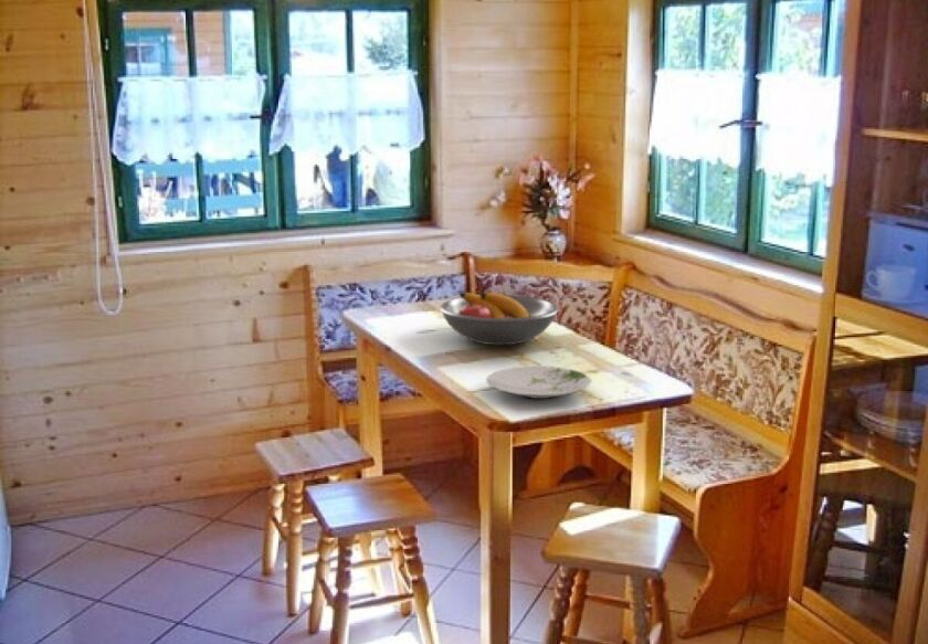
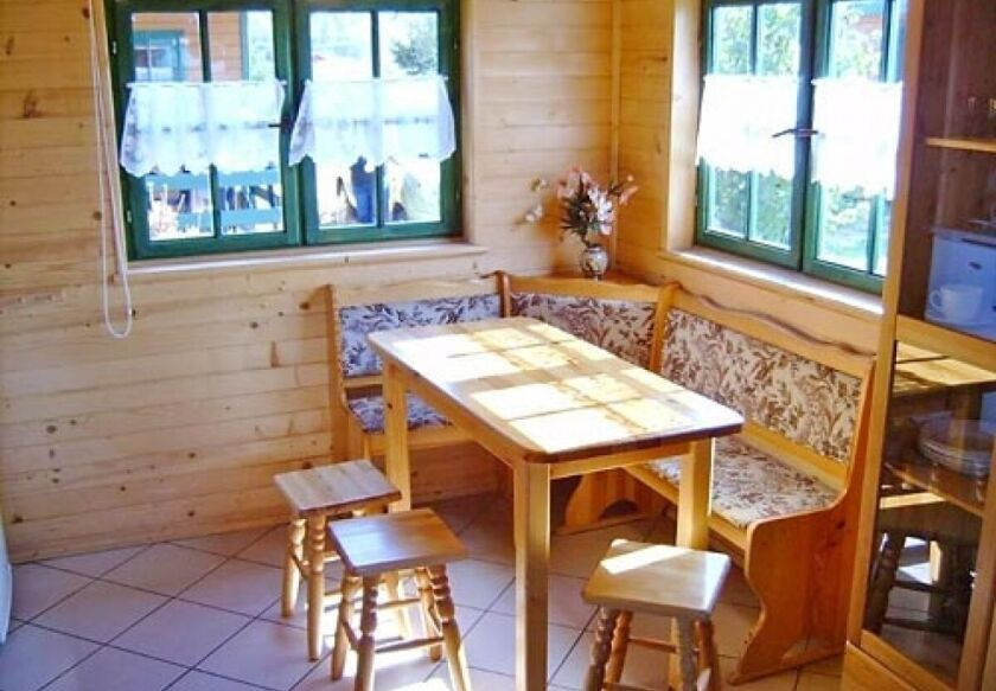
- fruit bowl (498, 318)
- plate (538, 386)
